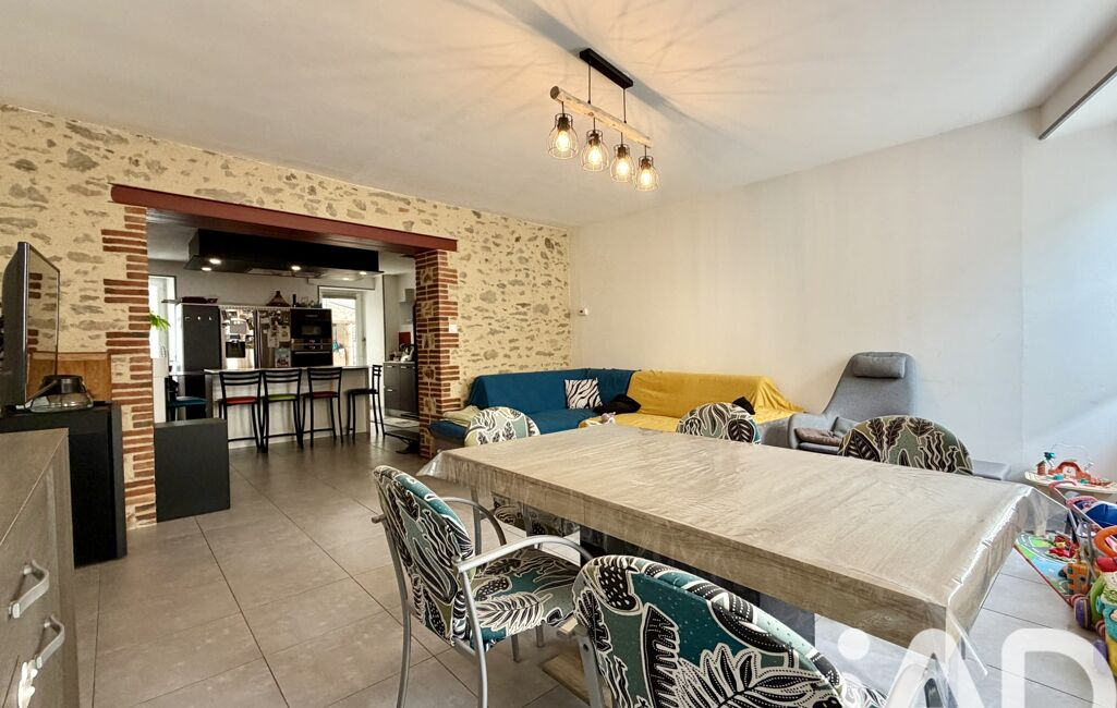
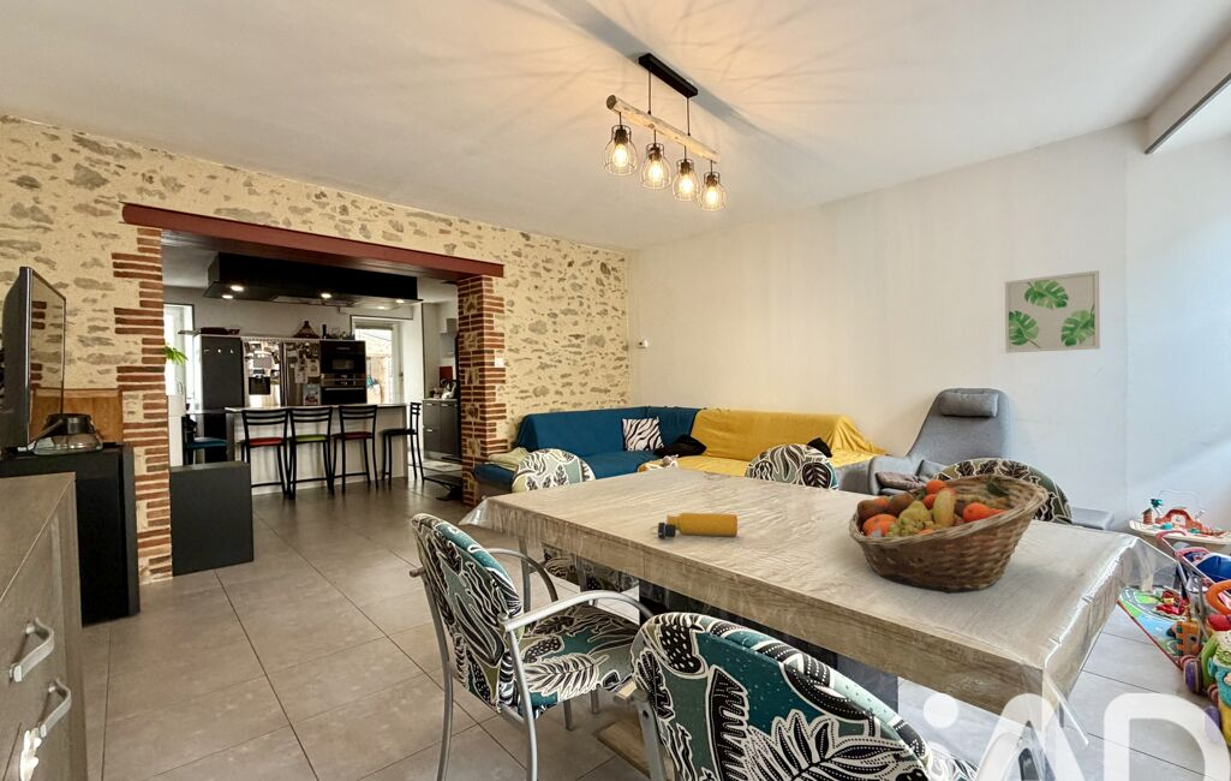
+ wall art (1050, 314)
+ water bottle (693, 525)
+ fruit basket (939, 523)
